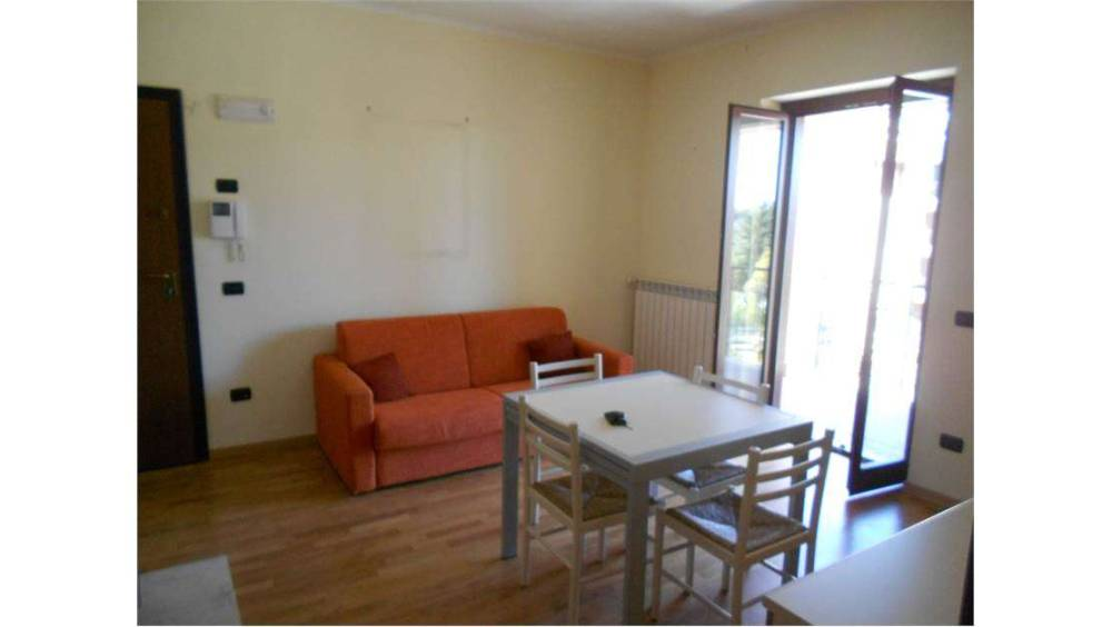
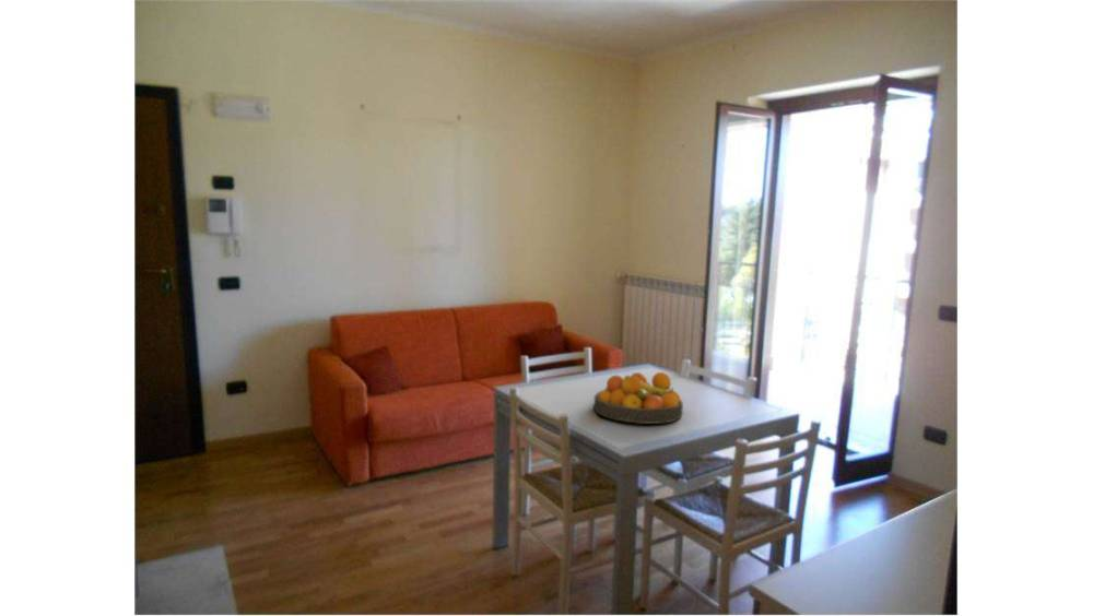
+ fruit bowl (638, 392)
